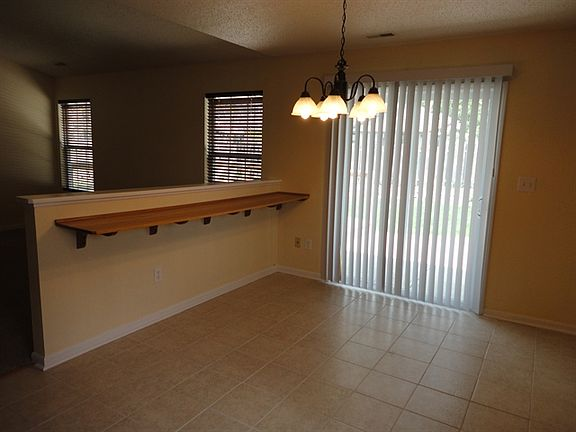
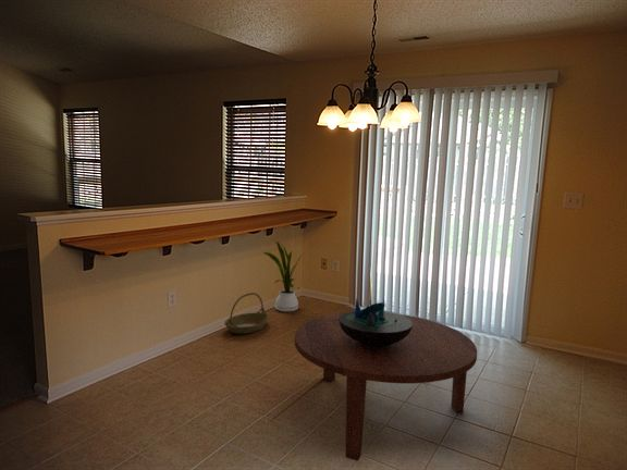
+ basket (247, 313)
+ house plant (285, 274)
+ decorative bowl (374, 320)
+ coffee table (381, 374)
